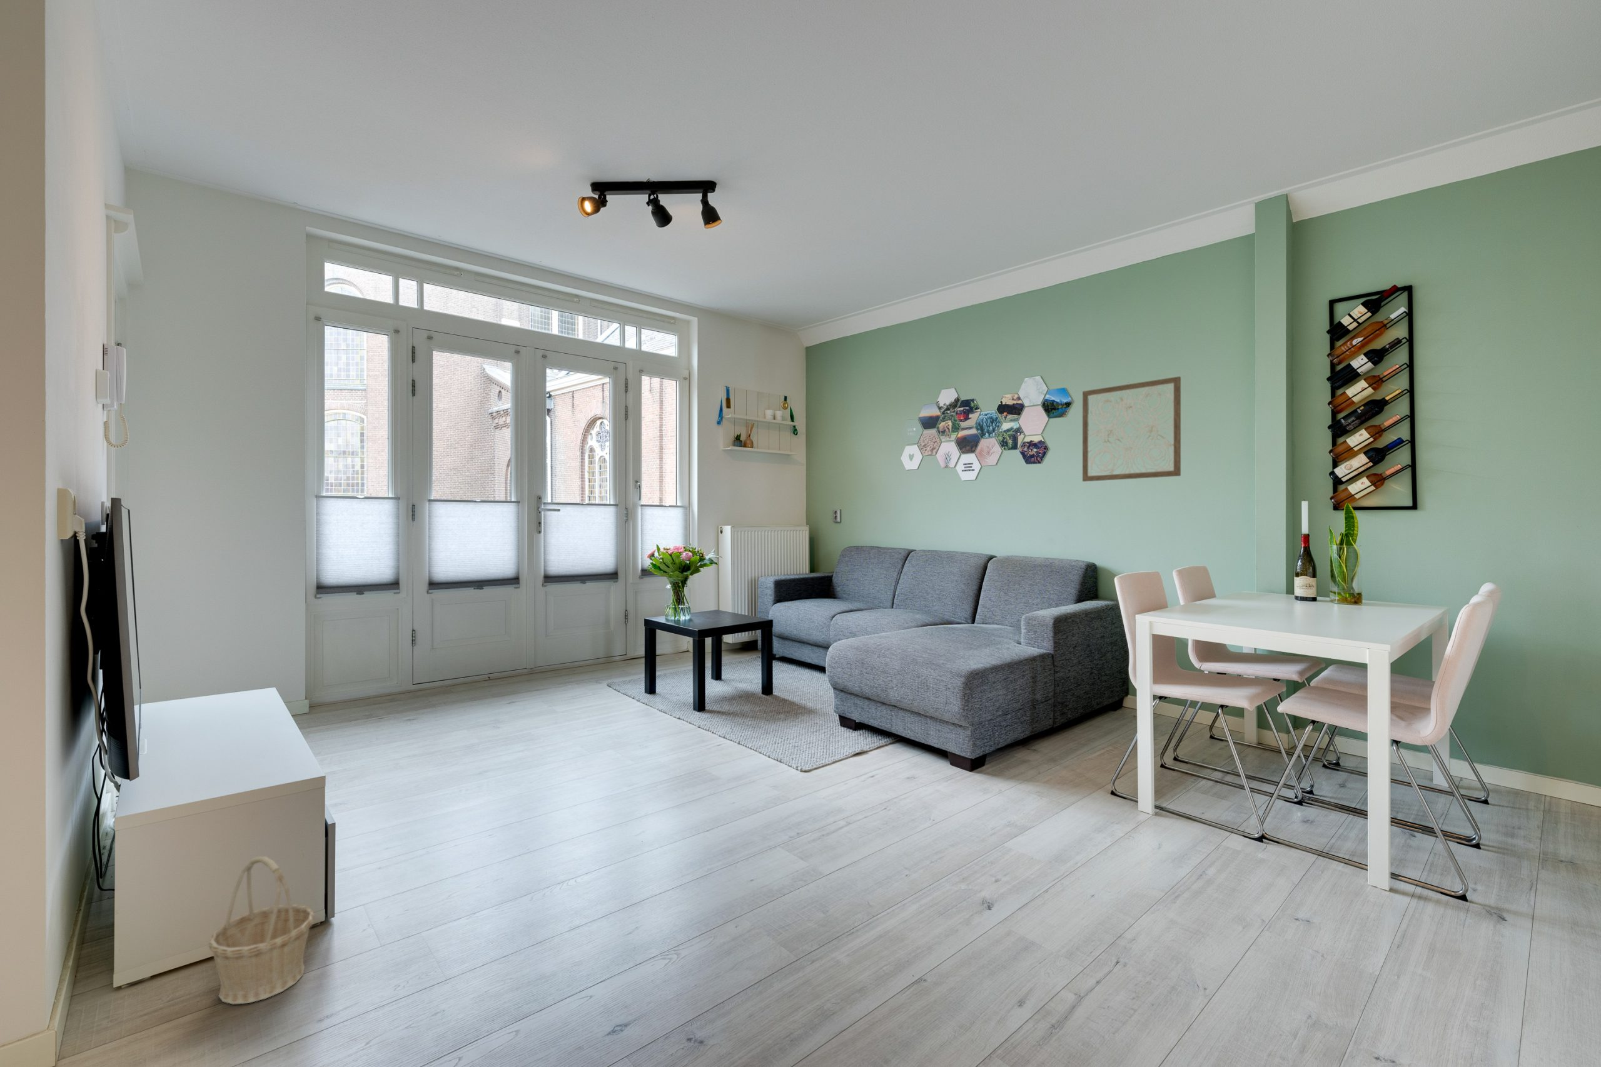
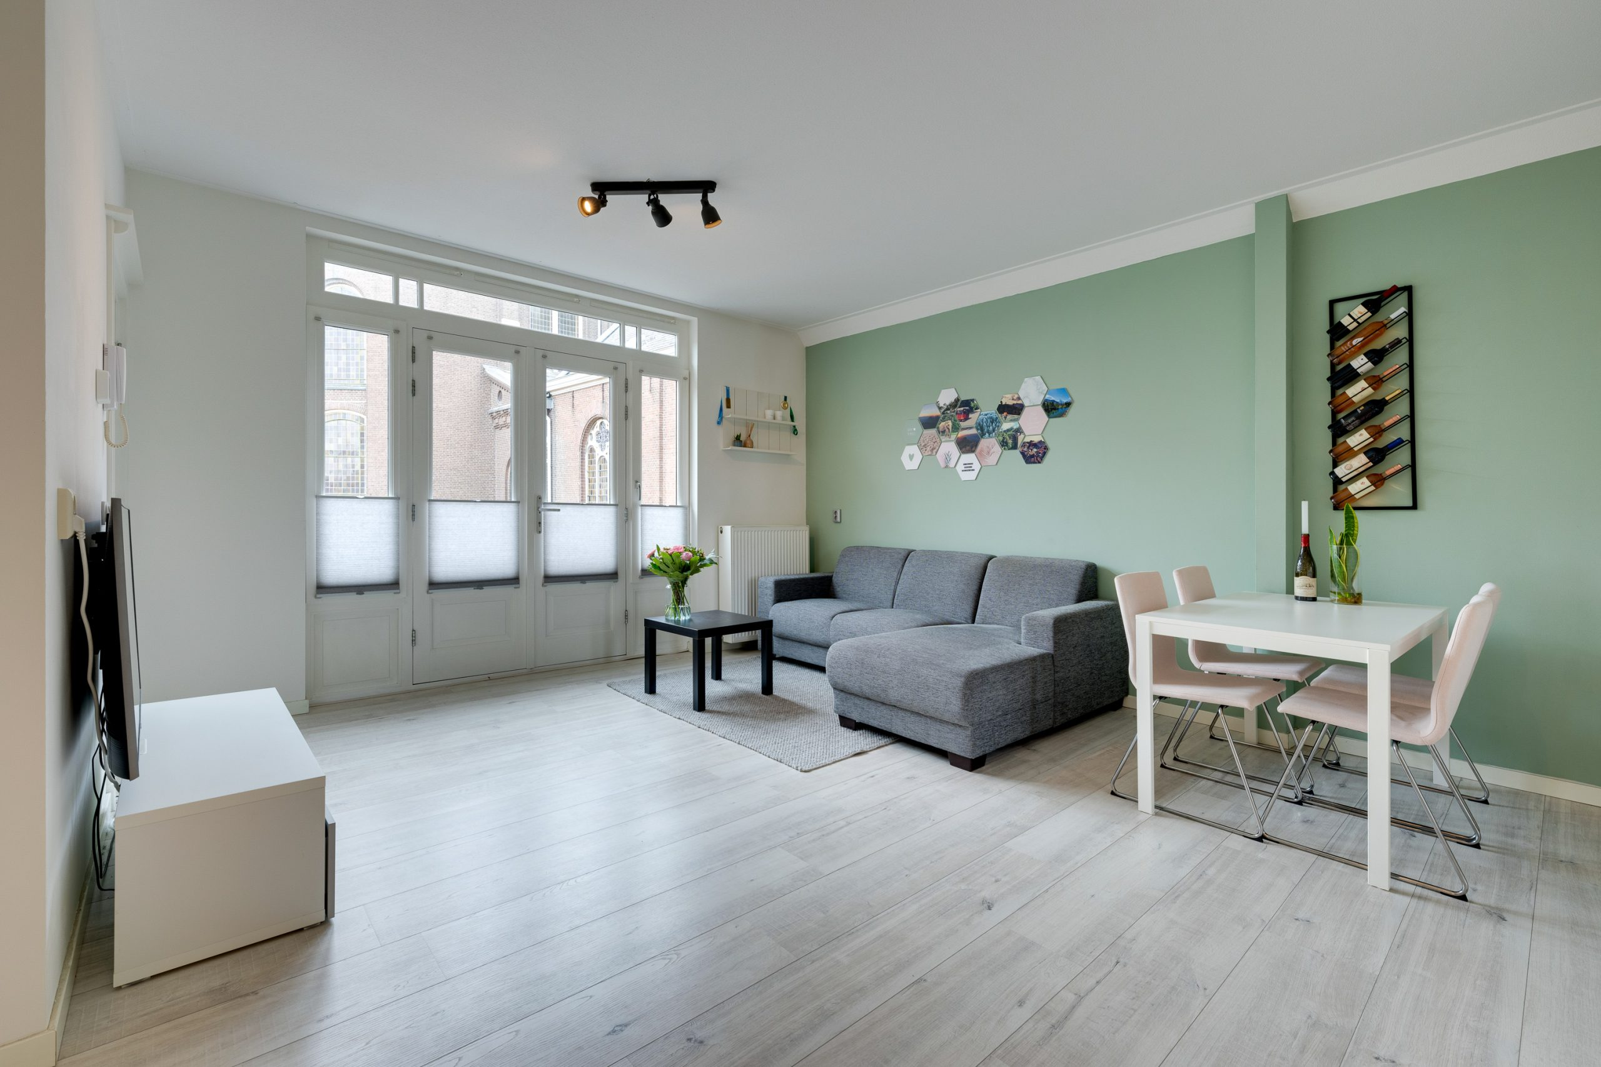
- basket (263, 919)
- wall art (1129, 435)
